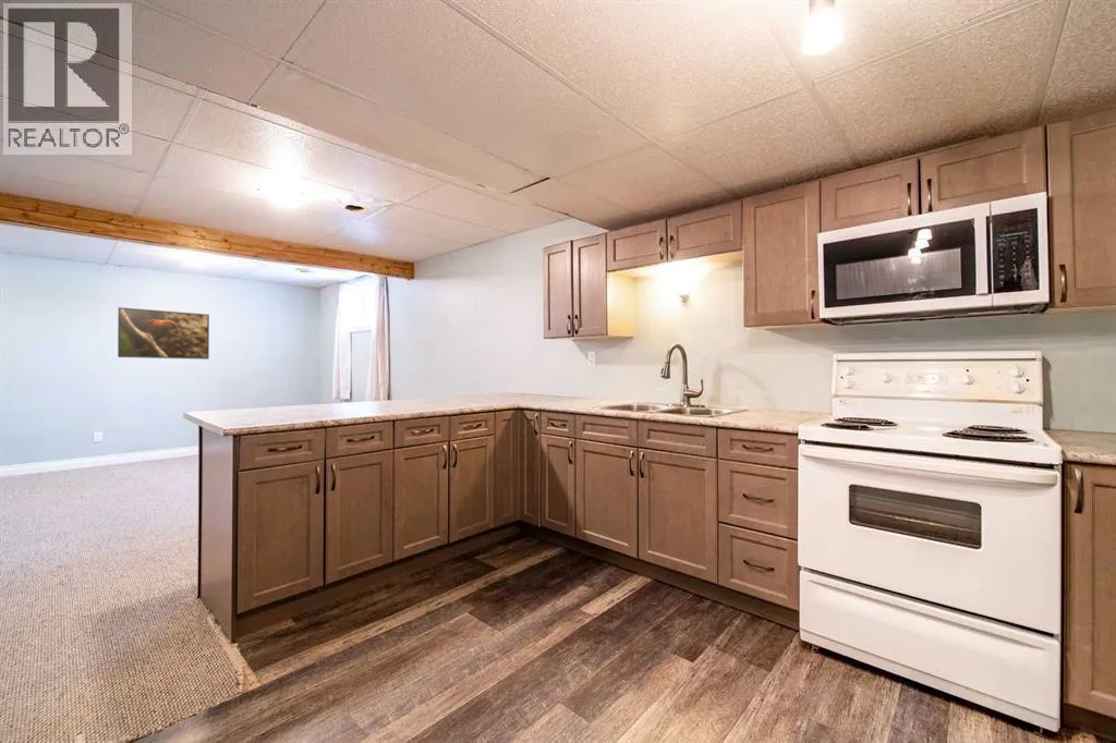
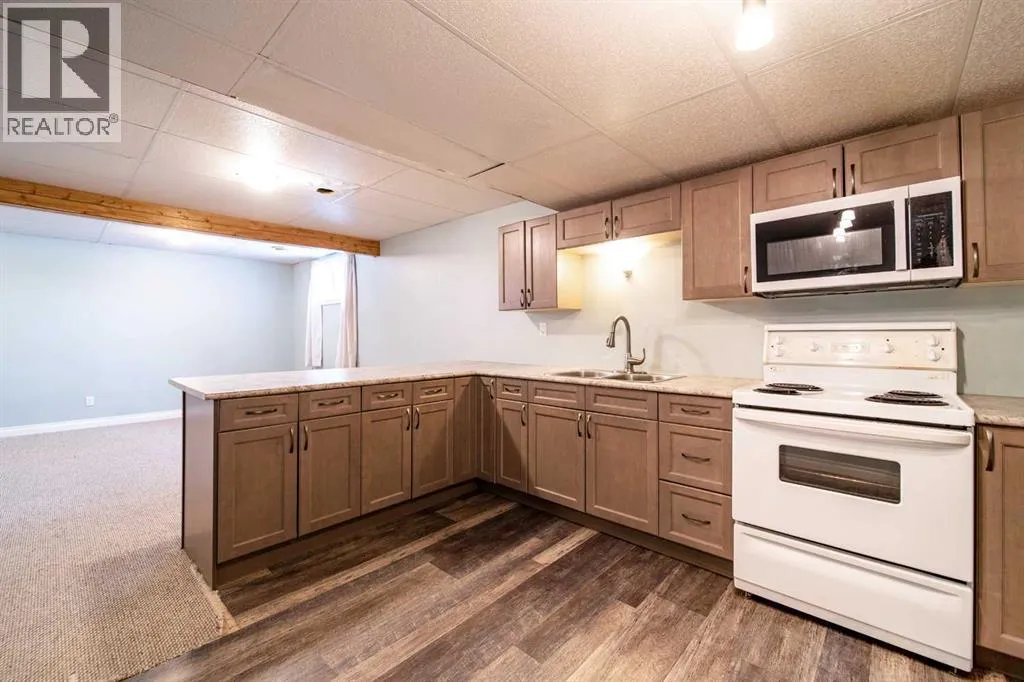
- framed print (166, 334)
